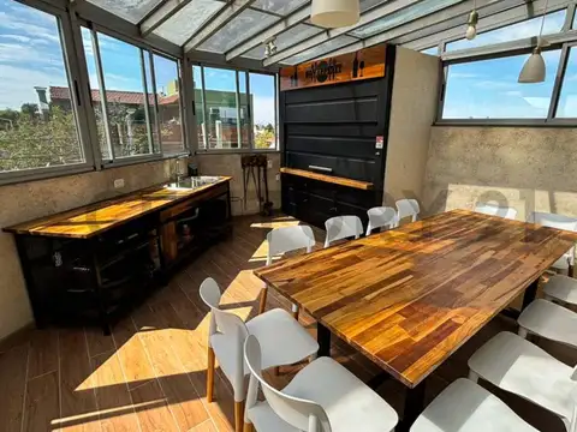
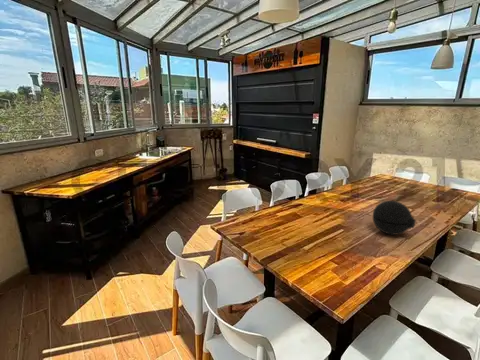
+ decorative orb (392, 217)
